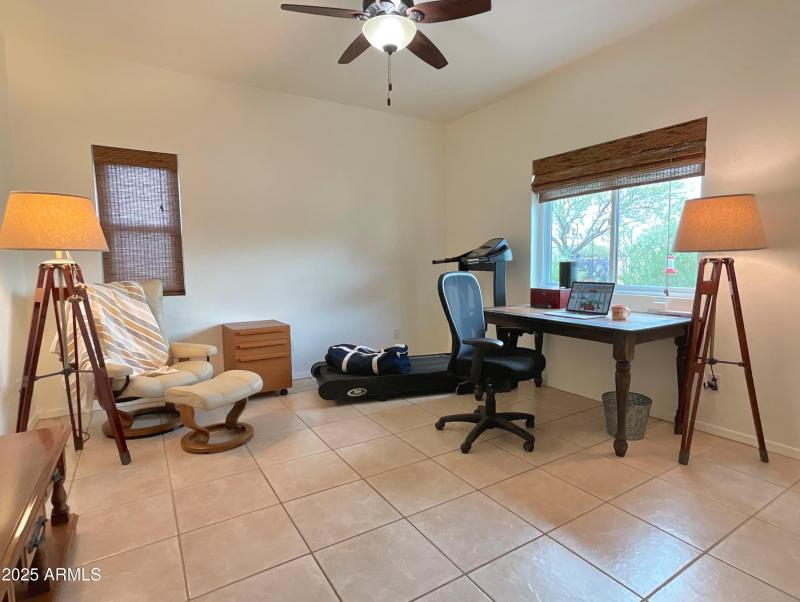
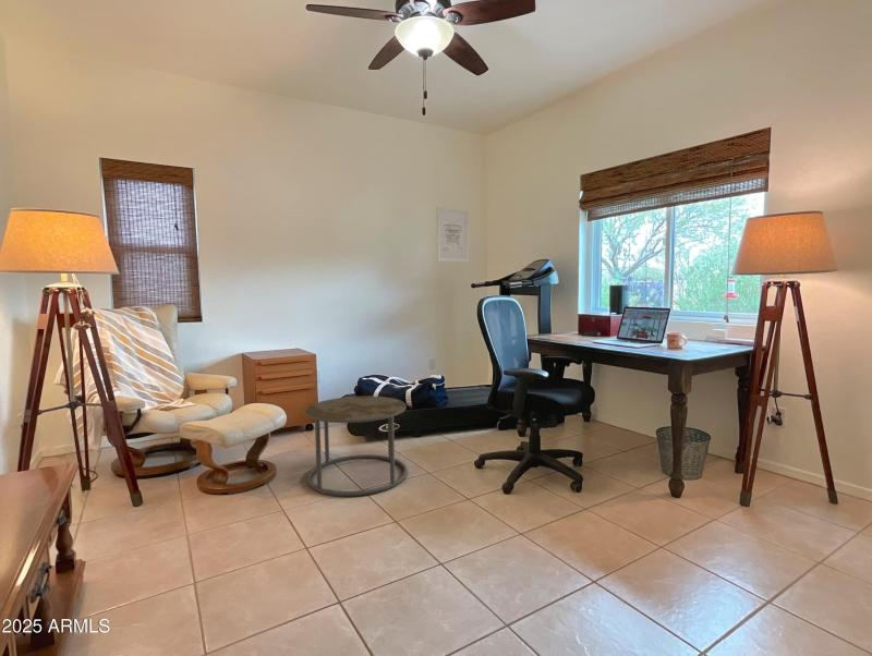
+ wall art (452, 235)
+ side table (362, 454)
